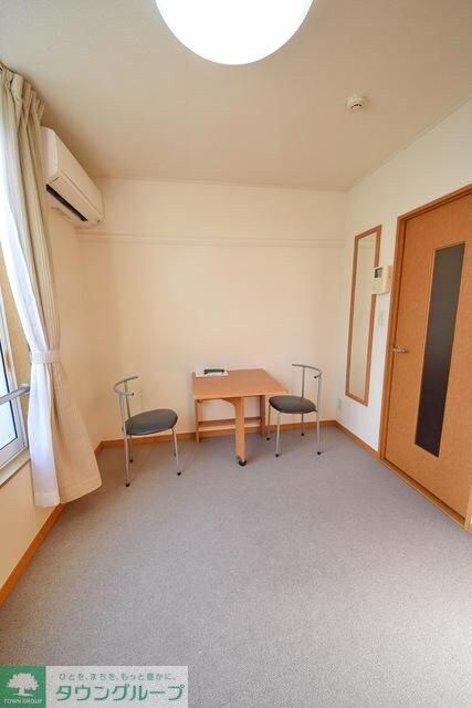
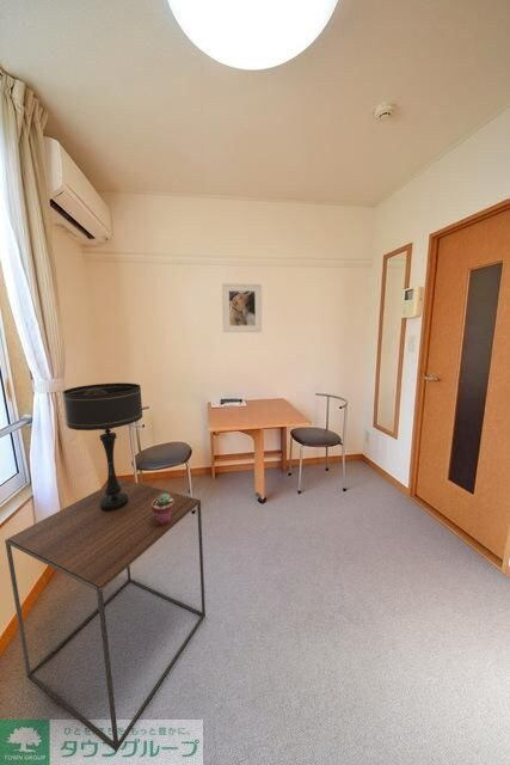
+ table lamp (109, 447)
+ side table (122, 585)
+ potted succulent (162, 507)
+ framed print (241, 308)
